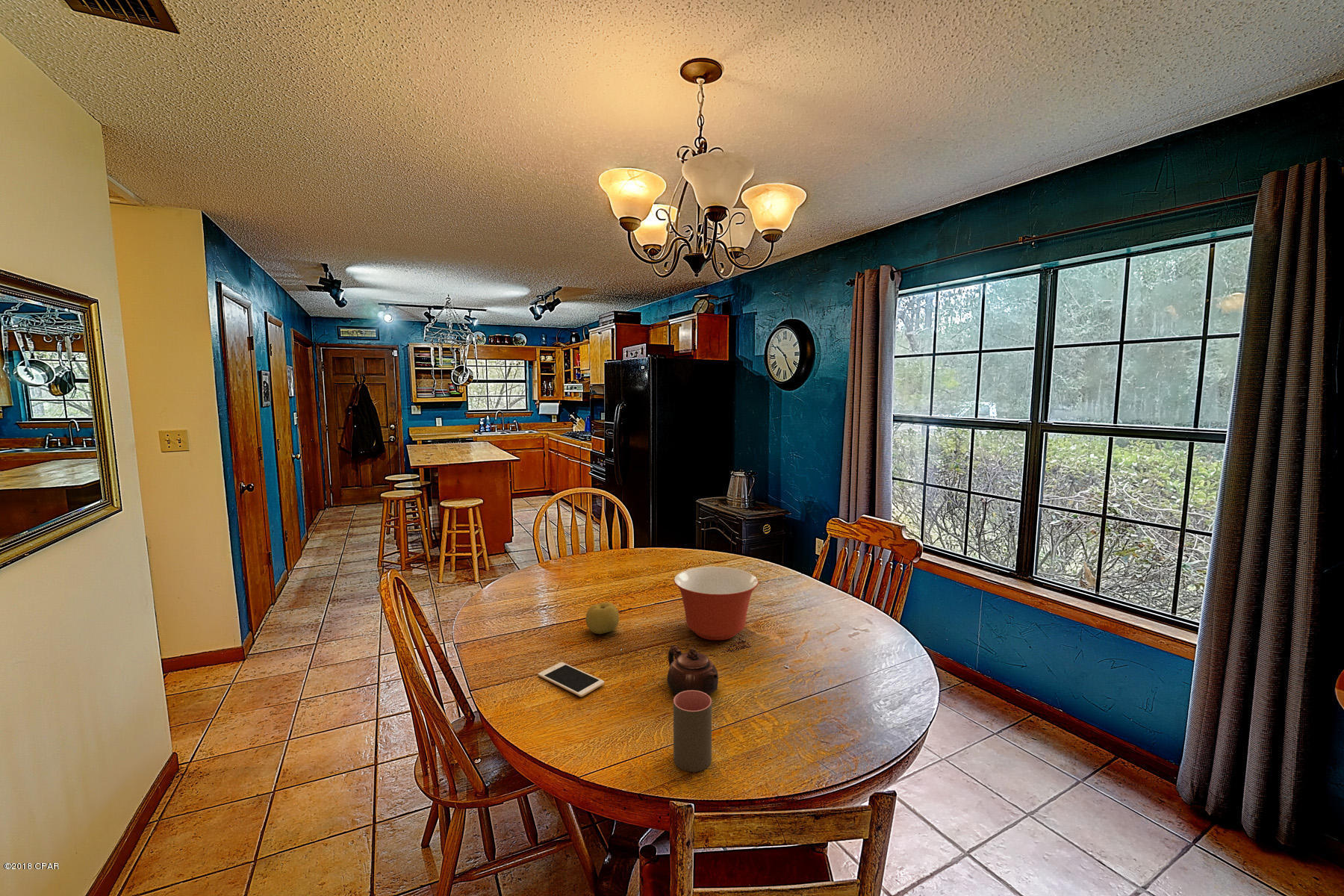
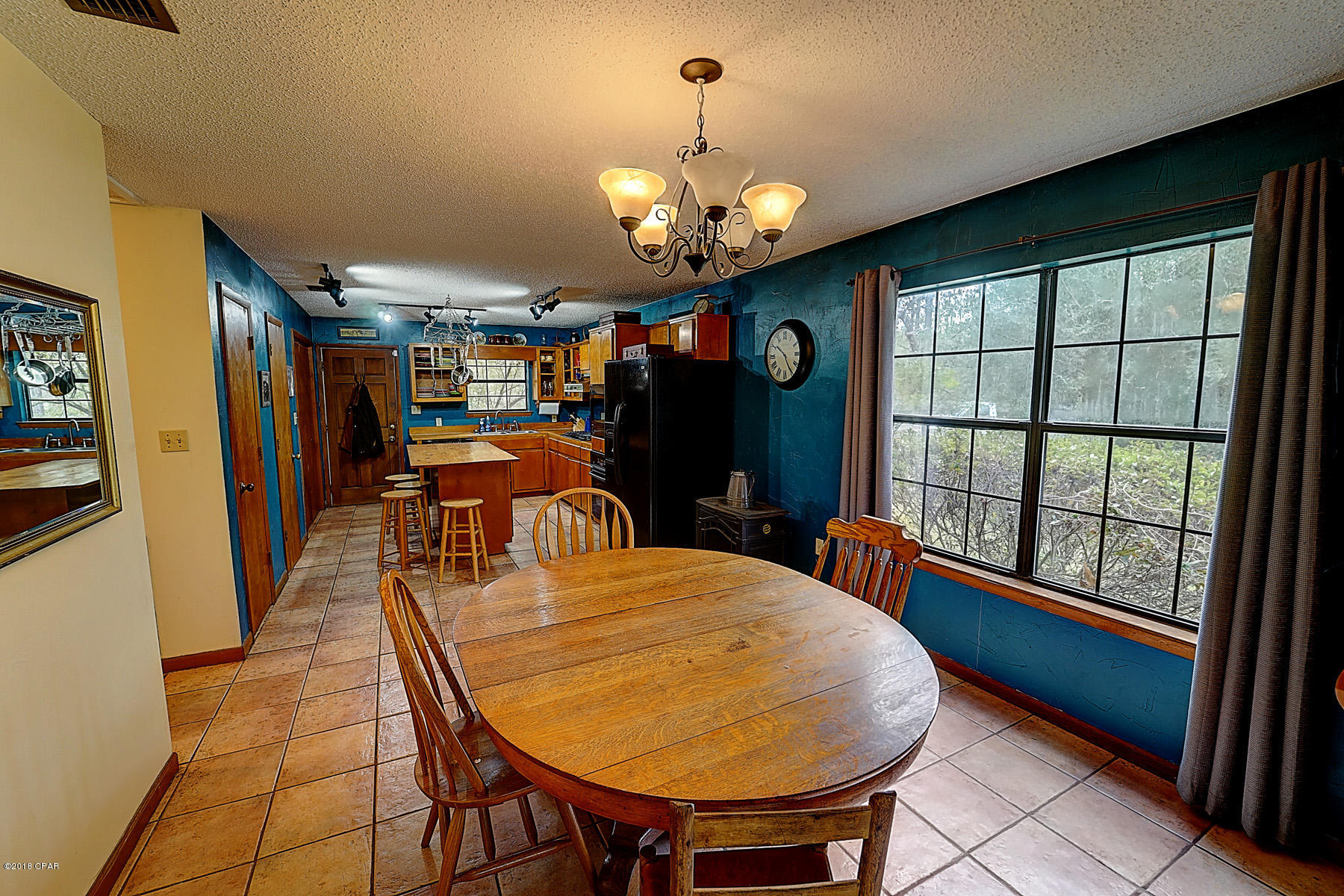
- cup (692, 729)
- teapot (691, 668)
- mixing bowl (715, 605)
- fruit (603, 617)
- cell phone (570, 678)
